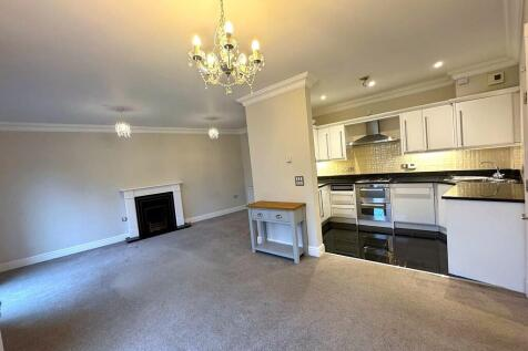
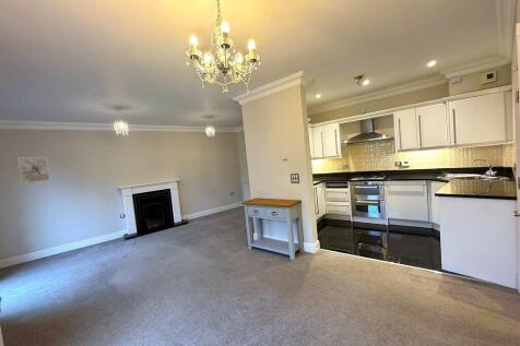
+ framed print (34, 169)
